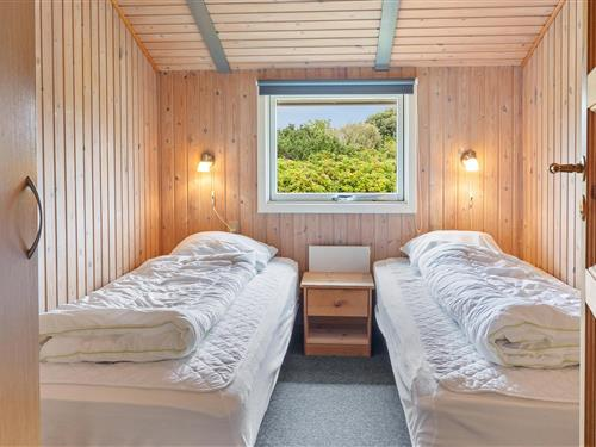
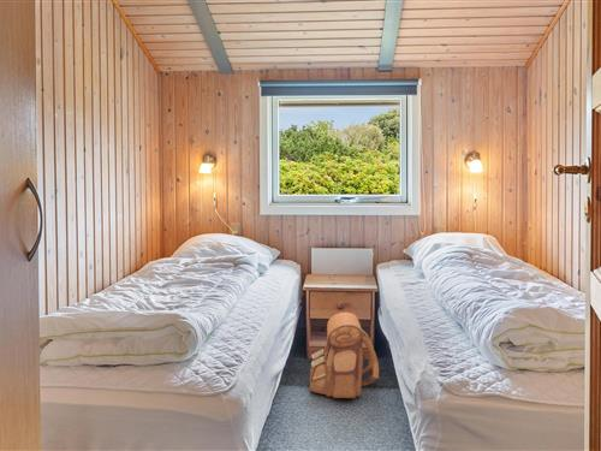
+ backpack (343, 351)
